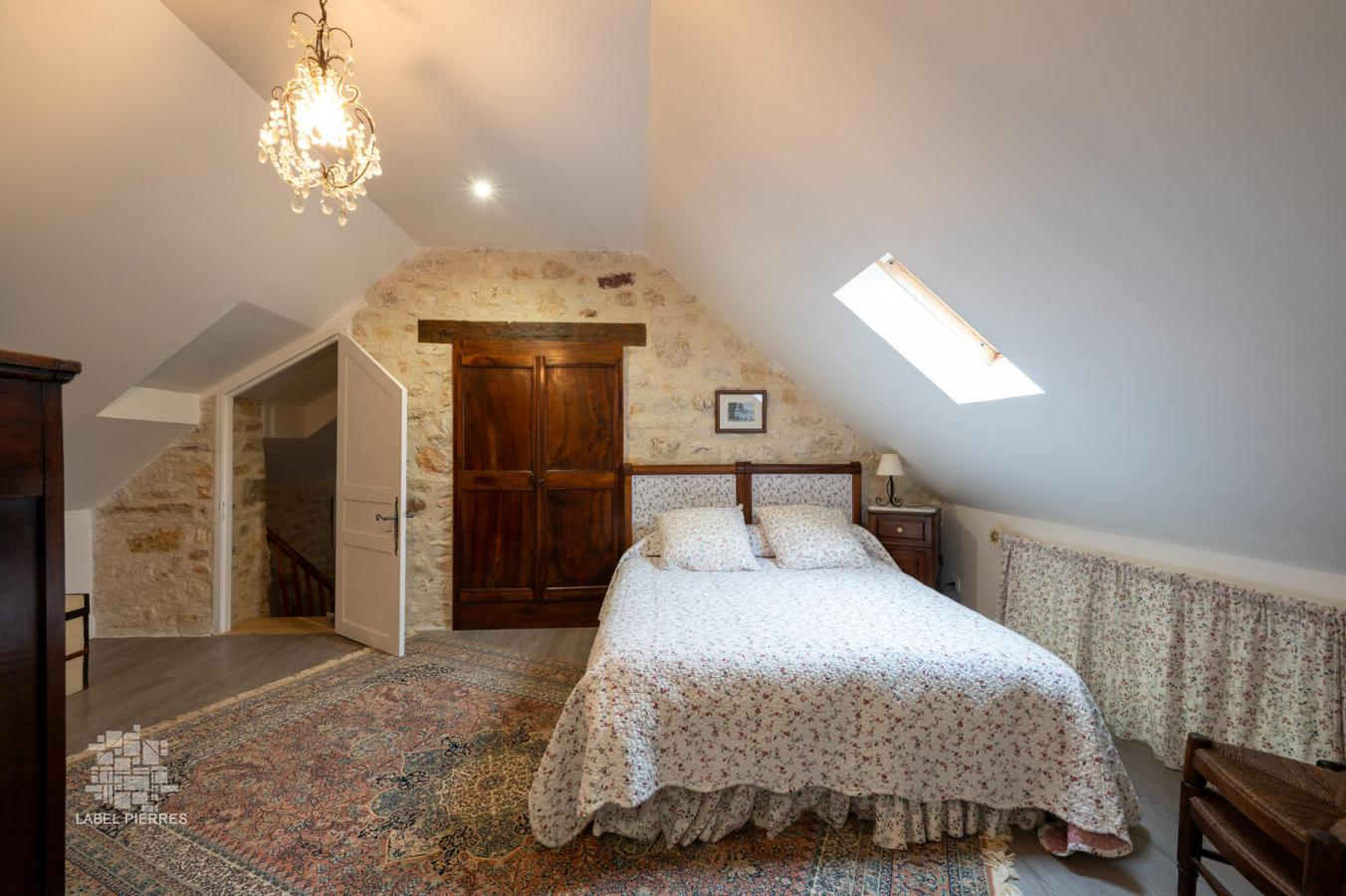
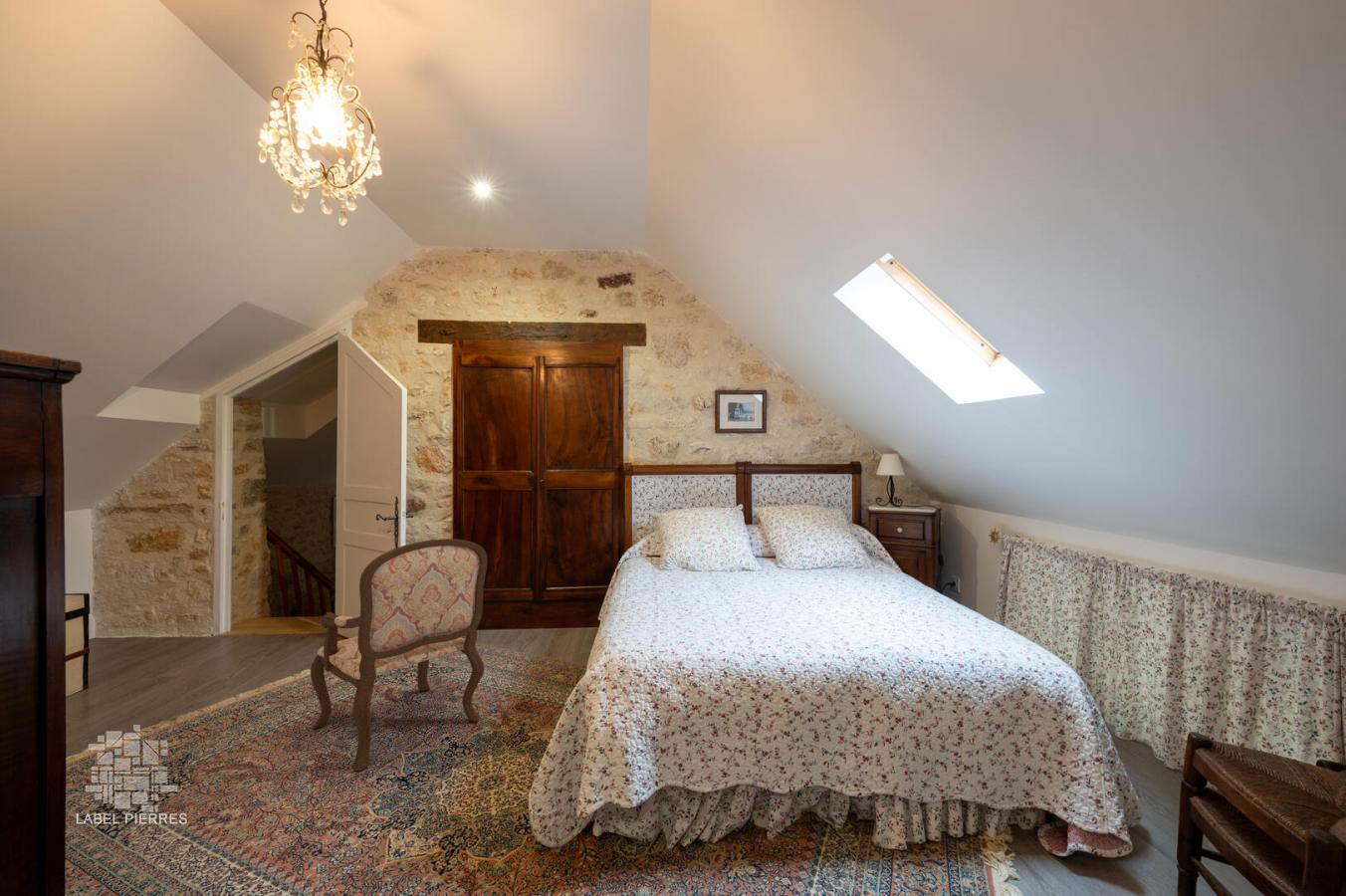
+ armchair (399, 629)
